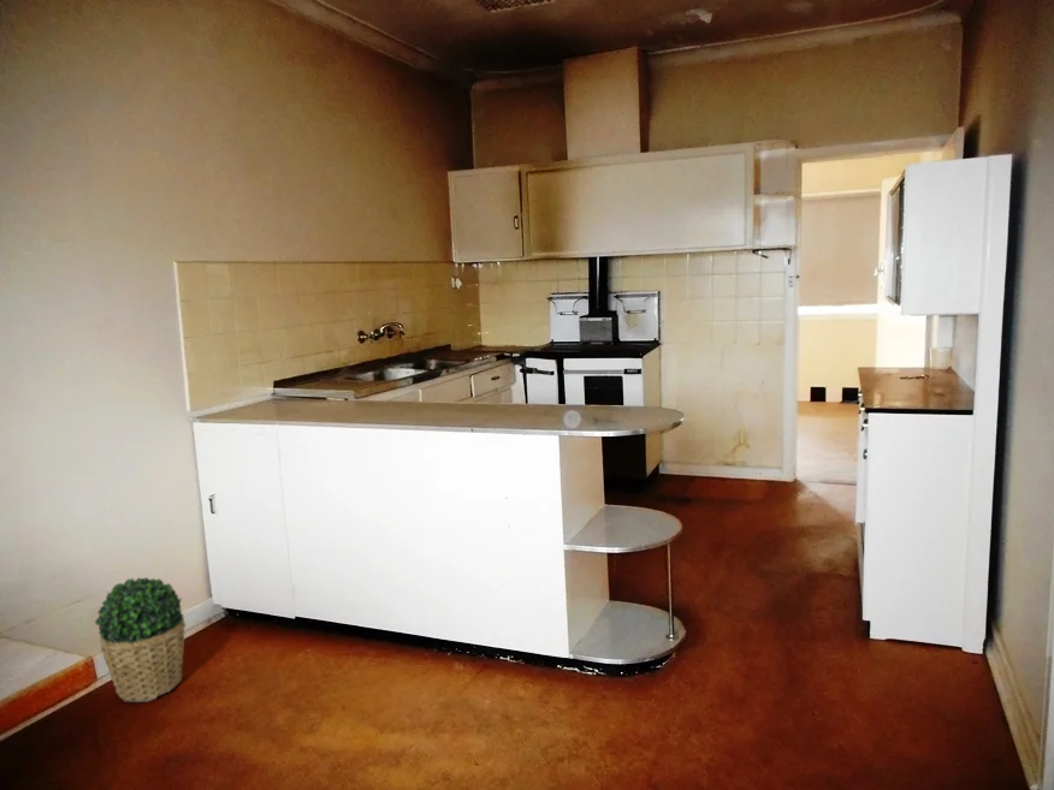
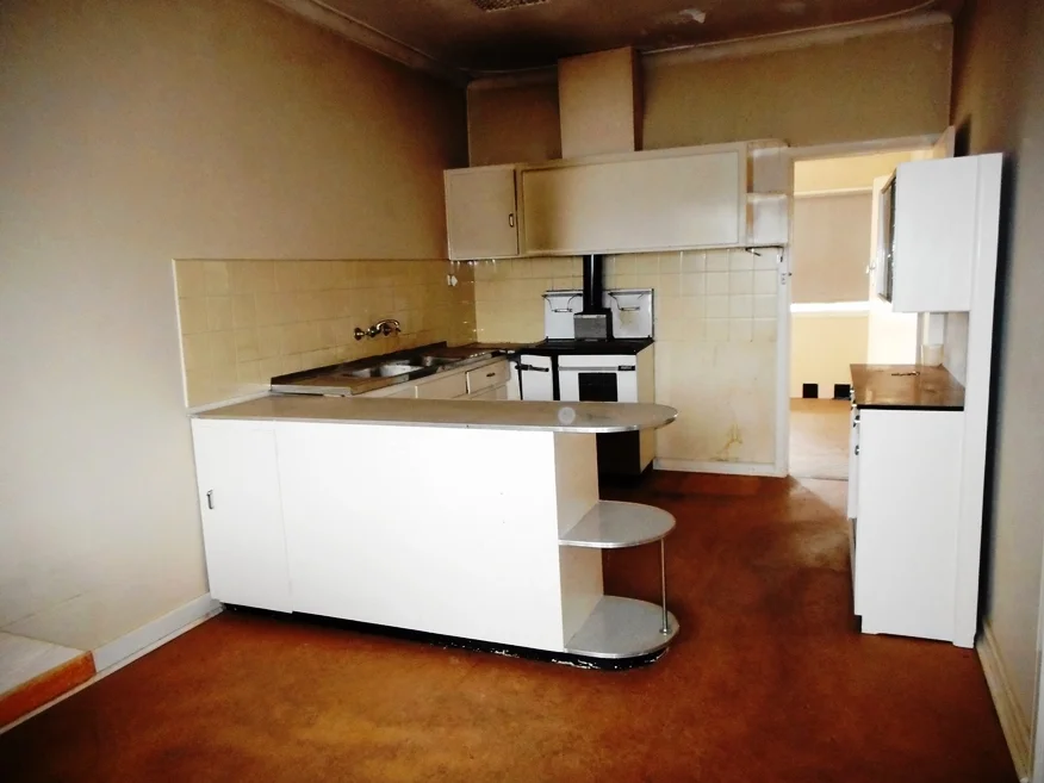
- potted plant (142, 634)
